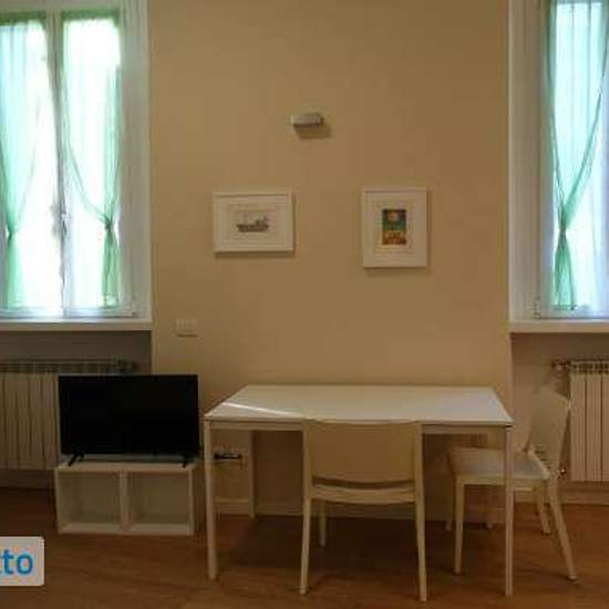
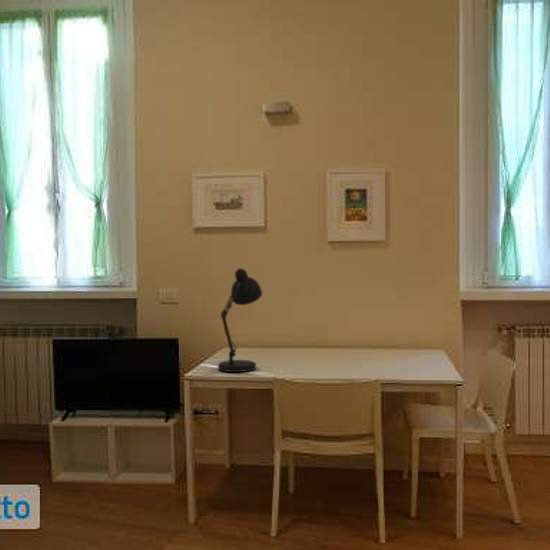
+ desk lamp (227, 313)
